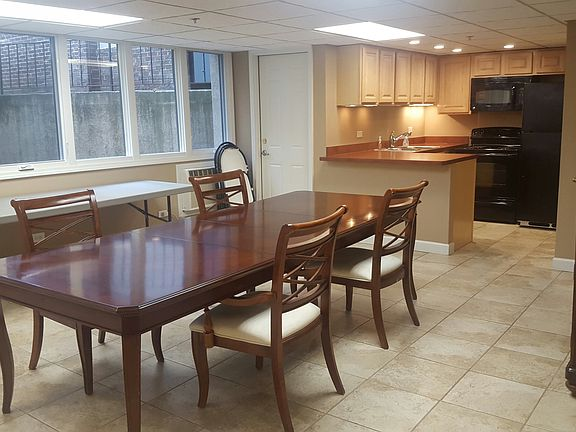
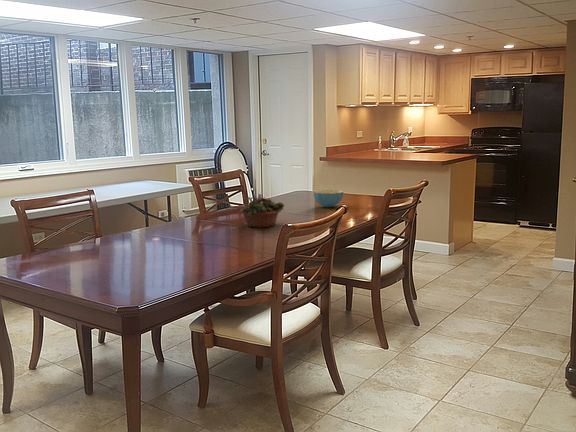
+ succulent planter (259, 208)
+ cereal bowl (328, 199)
